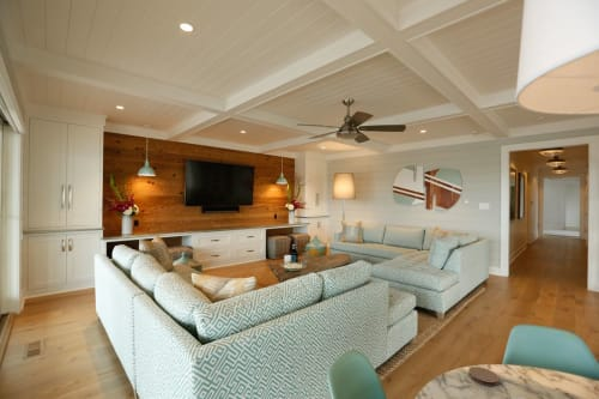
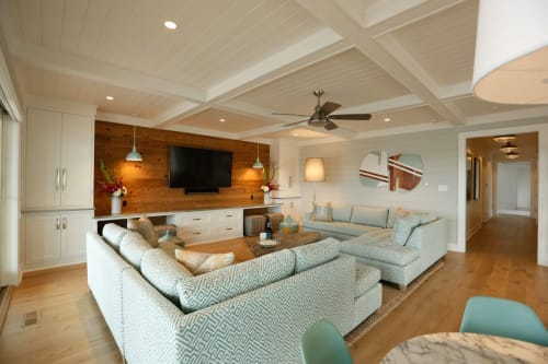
- coaster (483, 375)
